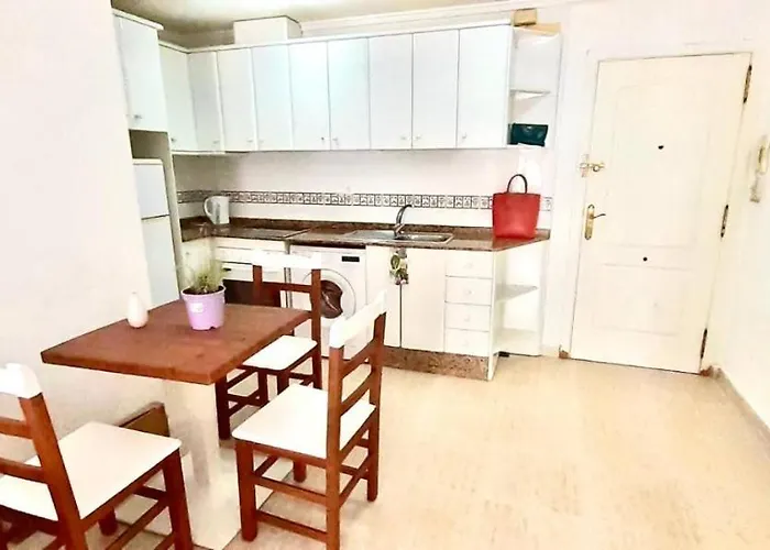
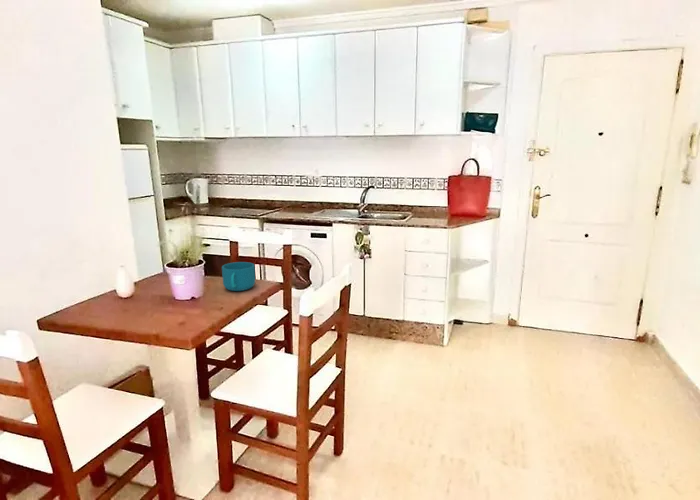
+ cup (237, 278)
